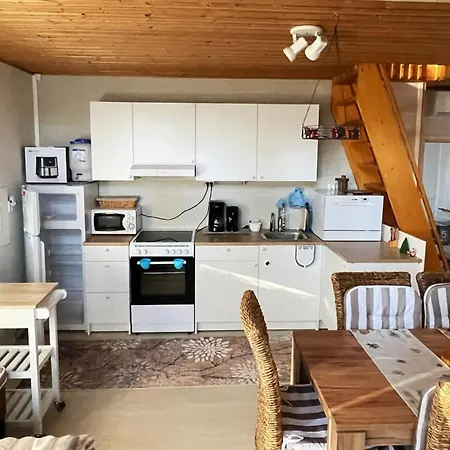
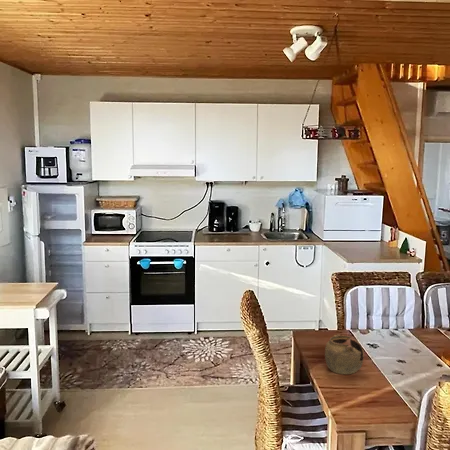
+ teapot (343, 353)
